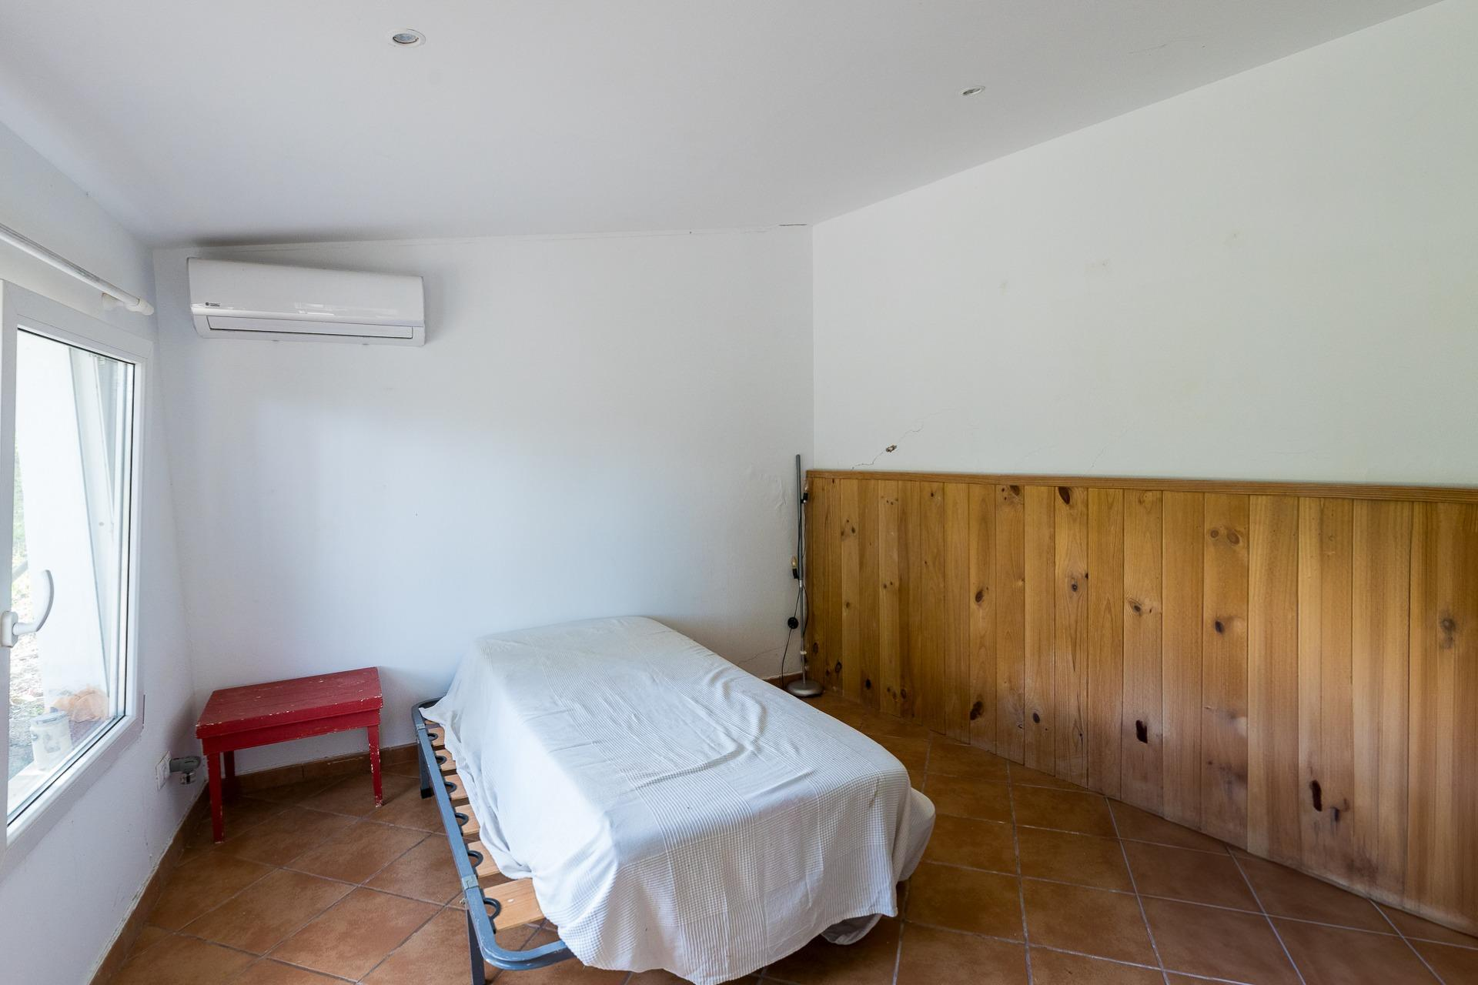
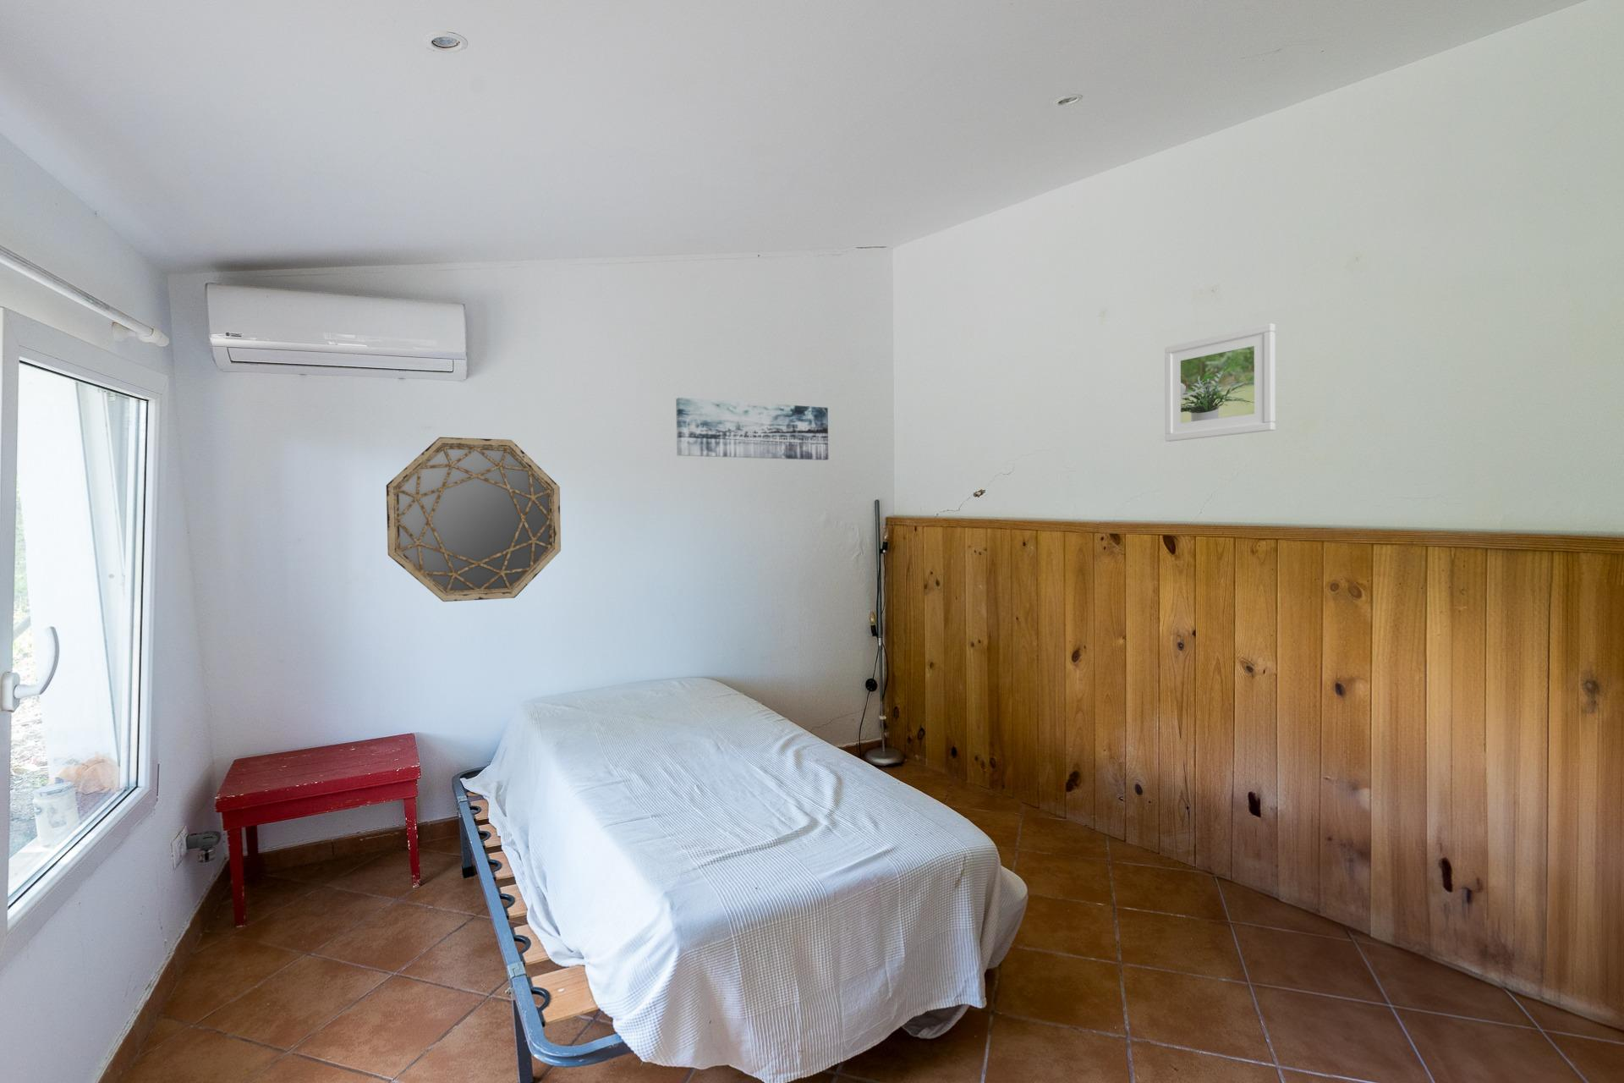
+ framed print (1217, 386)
+ home mirror (477, 519)
+ wall art (755, 430)
